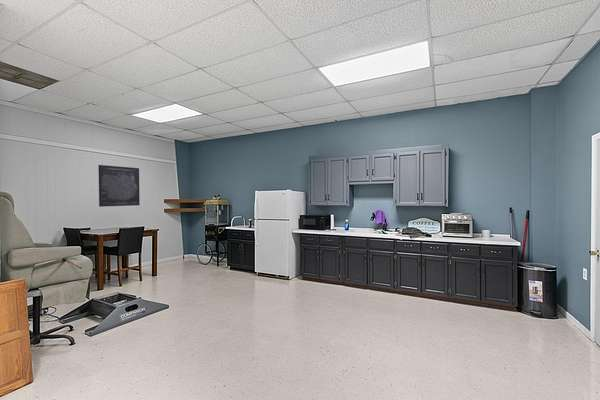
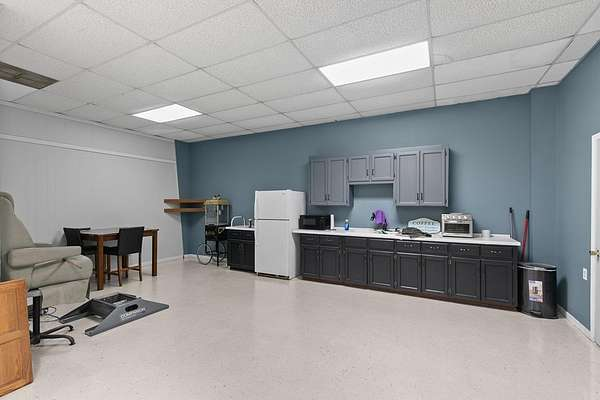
- wall art (120, 186)
